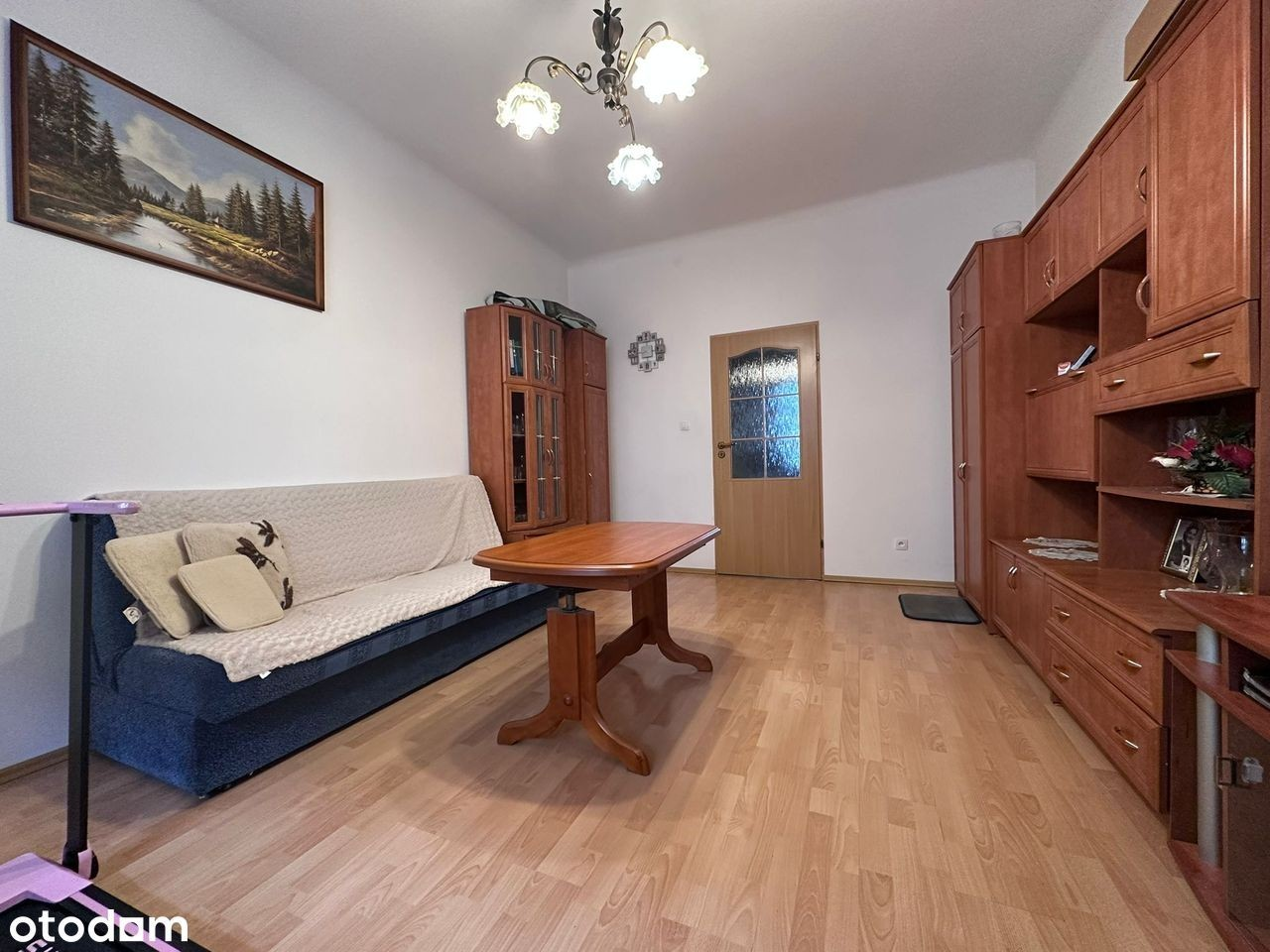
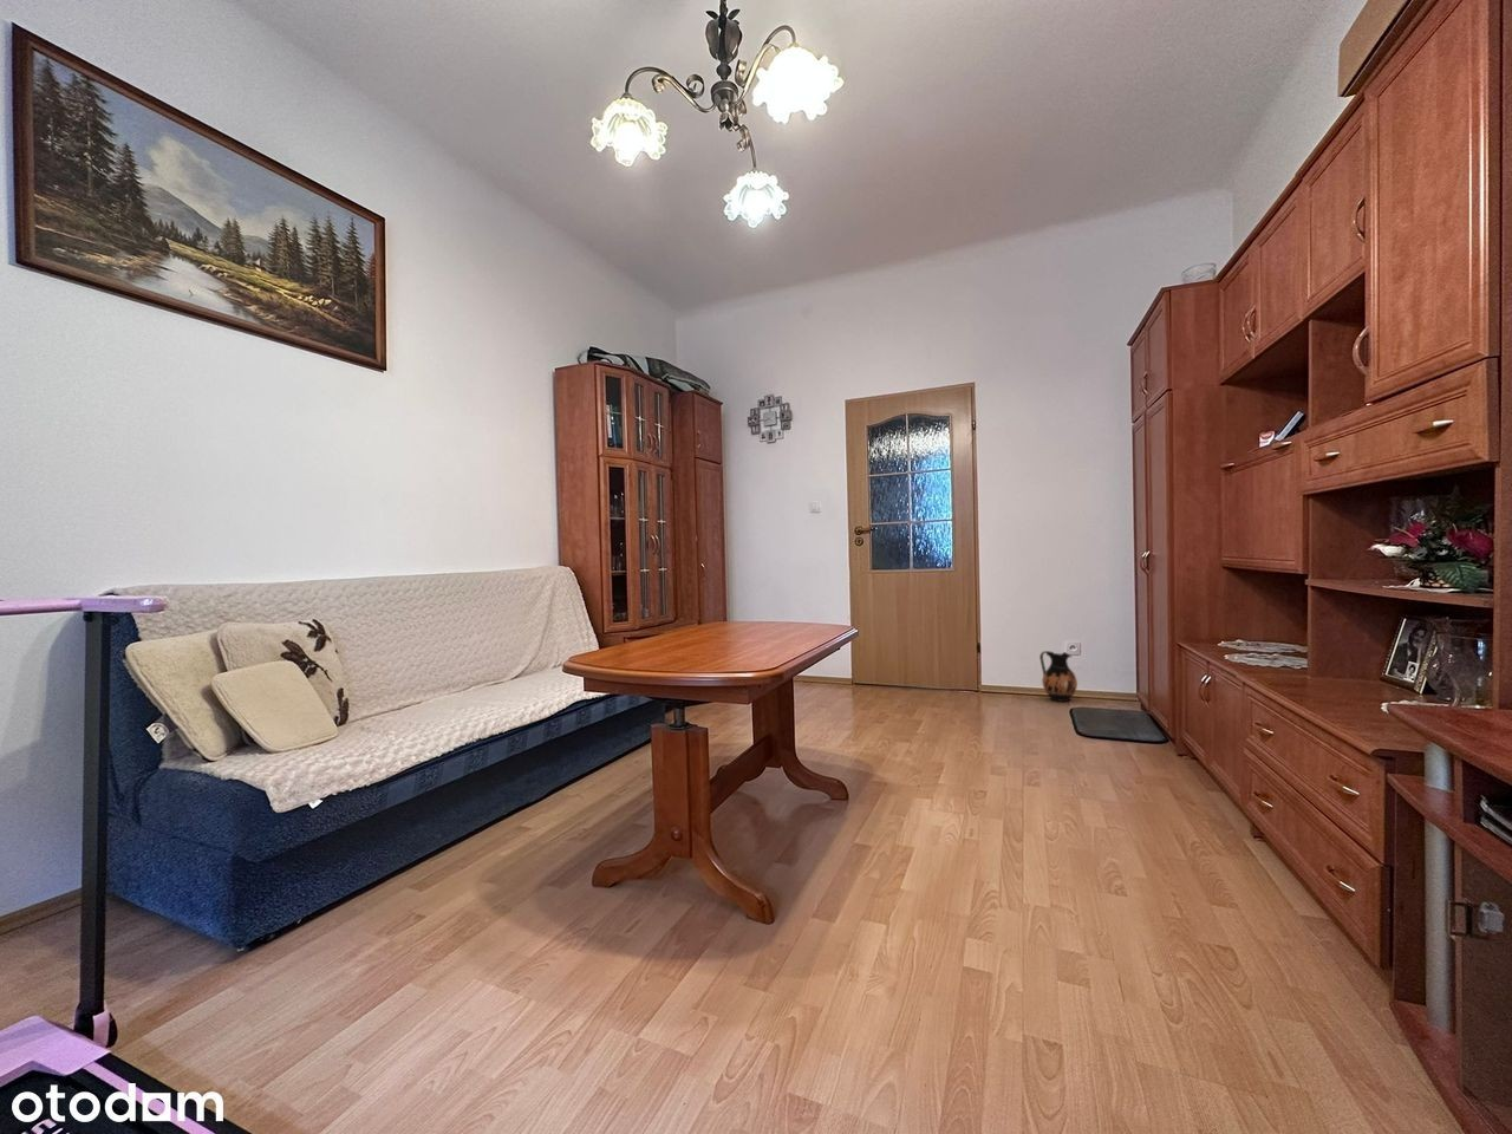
+ ceramic jug (1057, 675)
